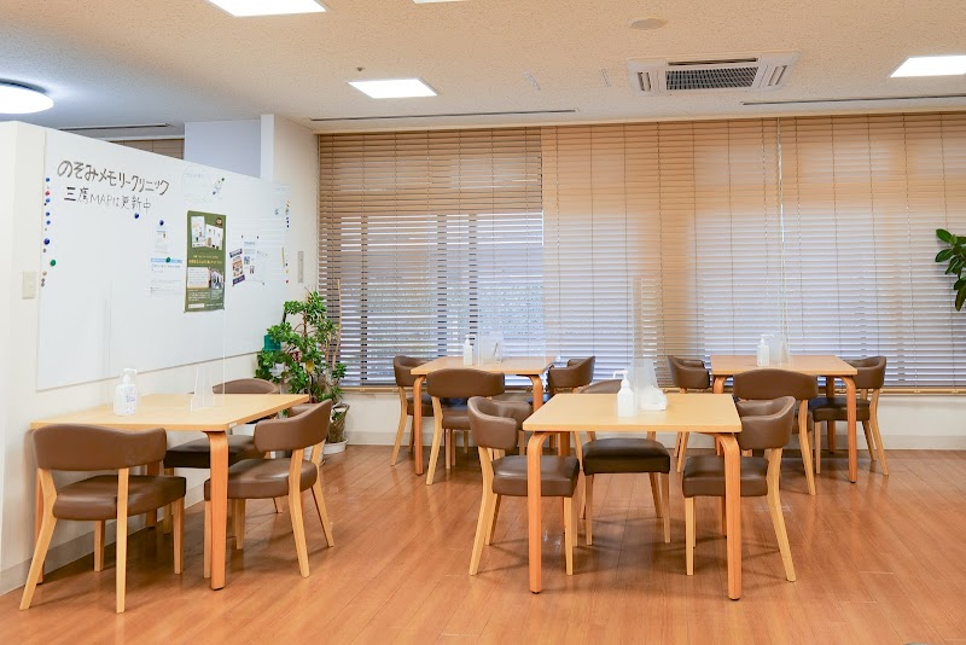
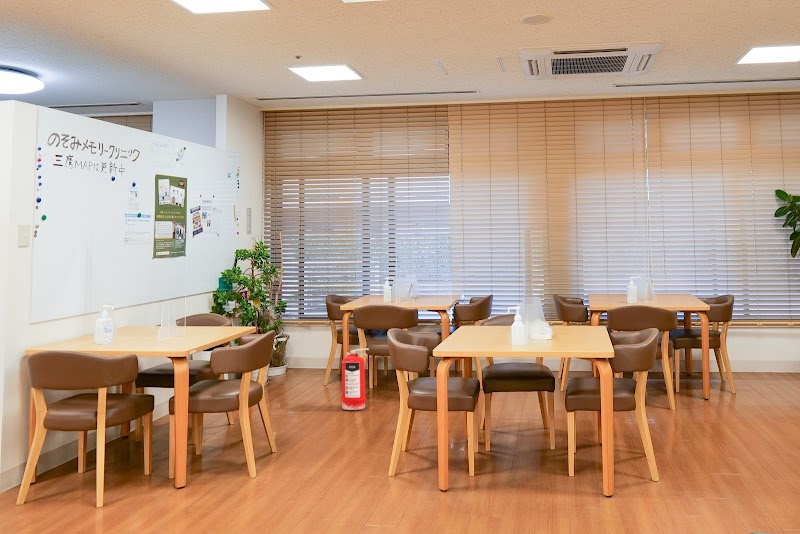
+ fire extinguisher (356, 377)
